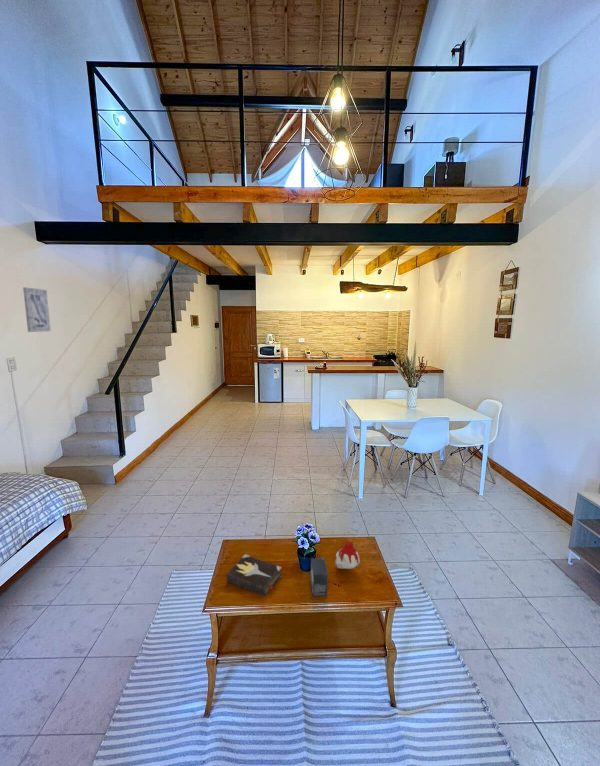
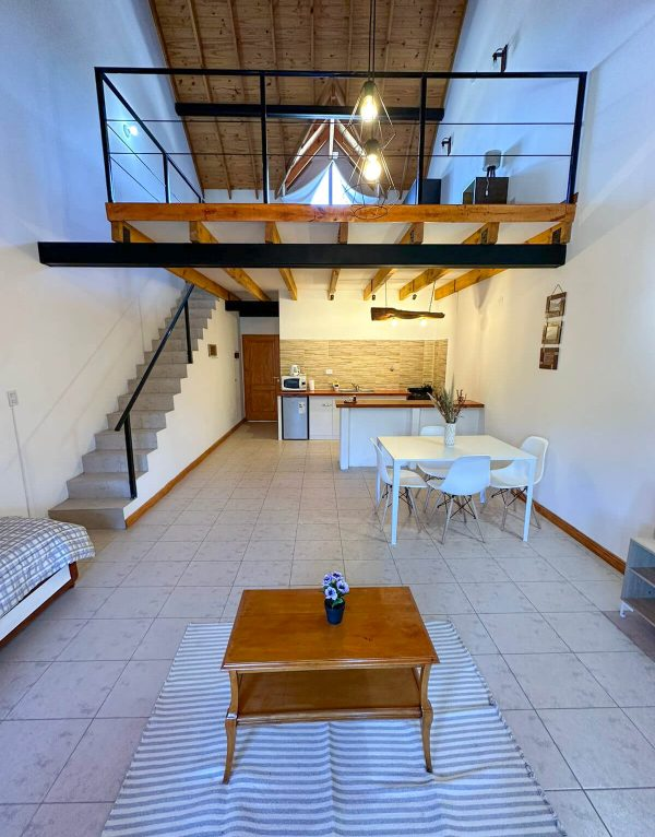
- wall art (37, 310)
- hardback book (254, 574)
- small box (318, 576)
- candle (348, 555)
